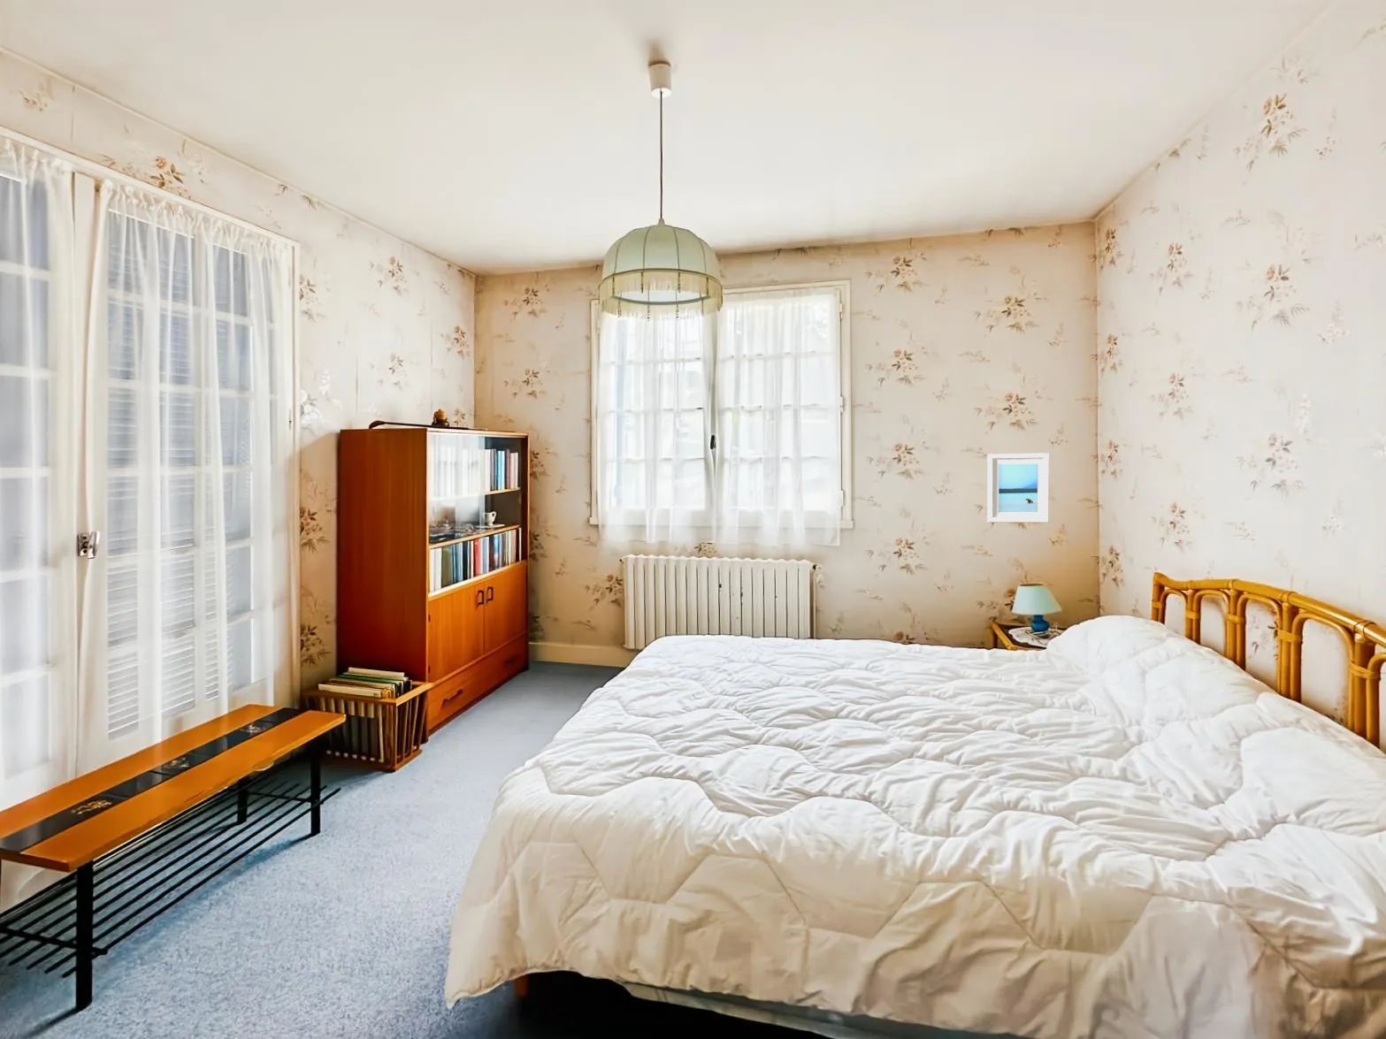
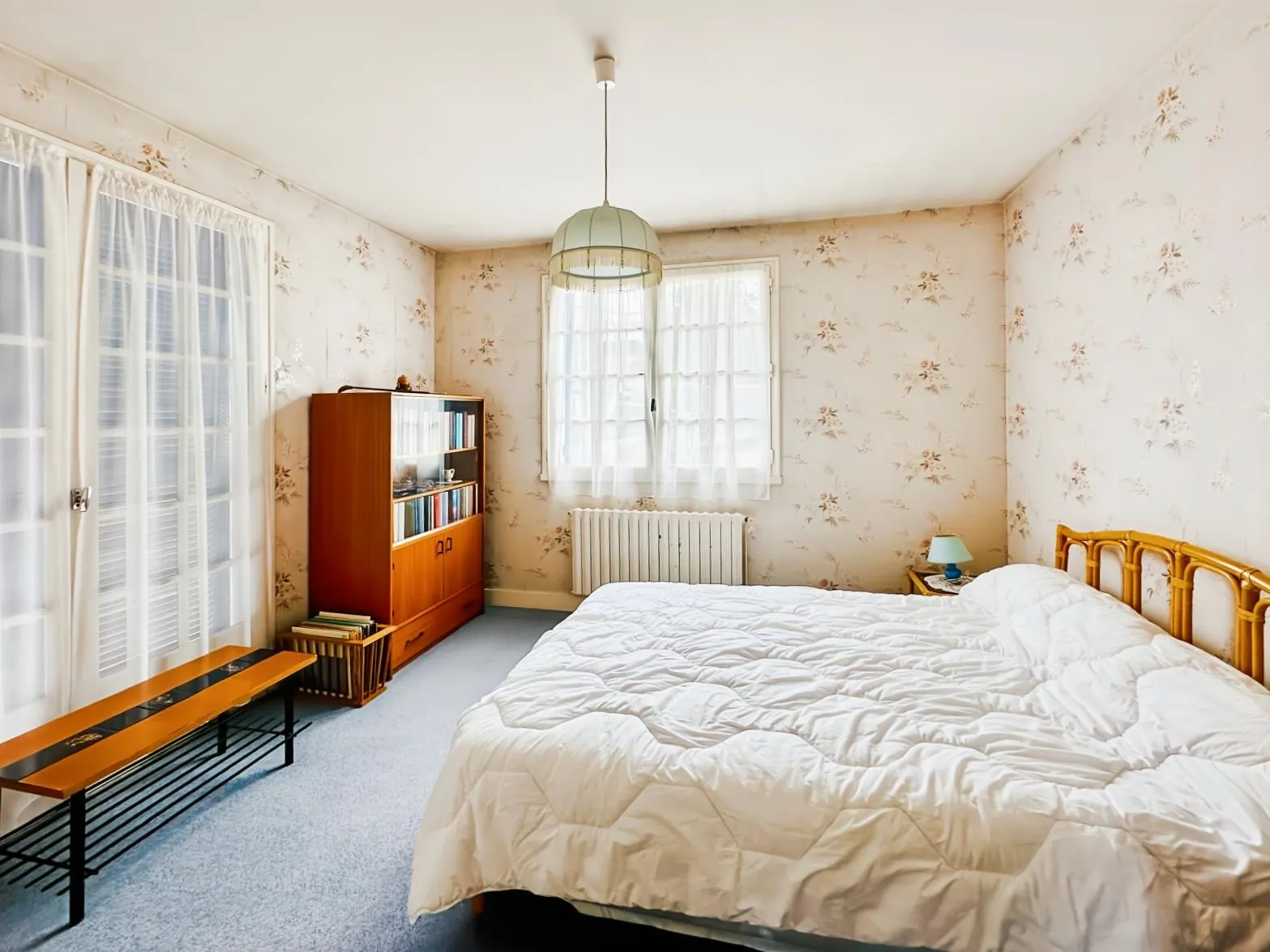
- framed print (1017, 487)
